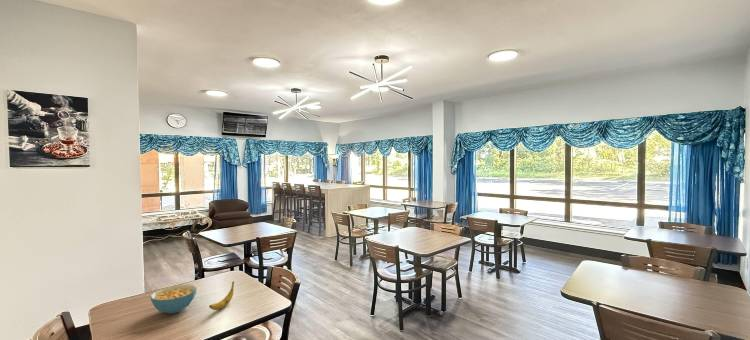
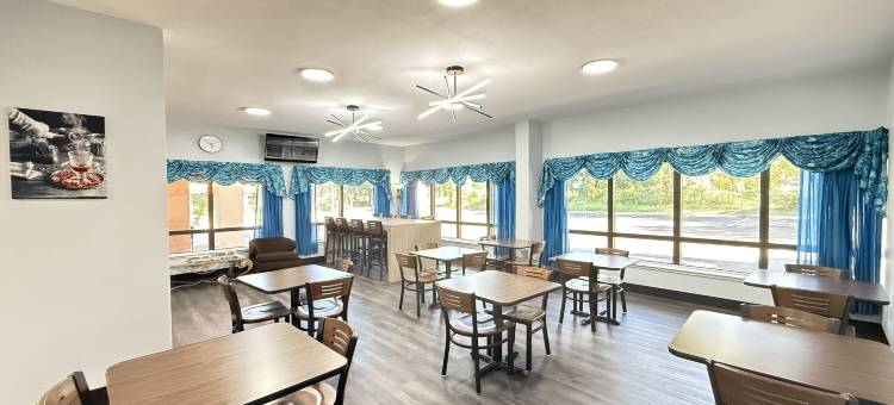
- cereal bowl (174, 301)
- banana (223, 299)
